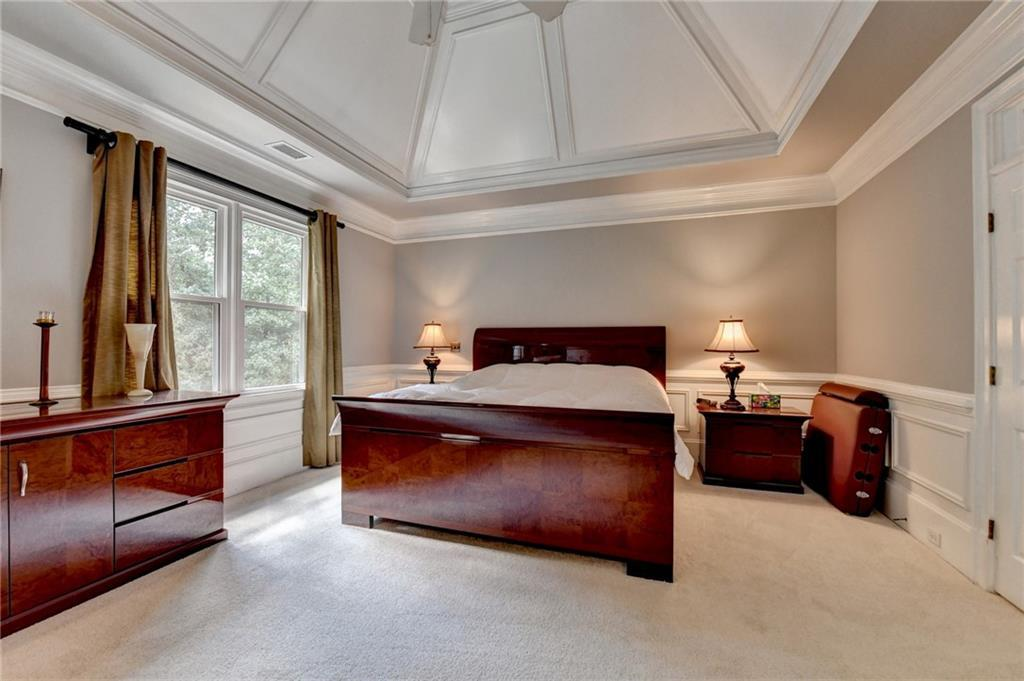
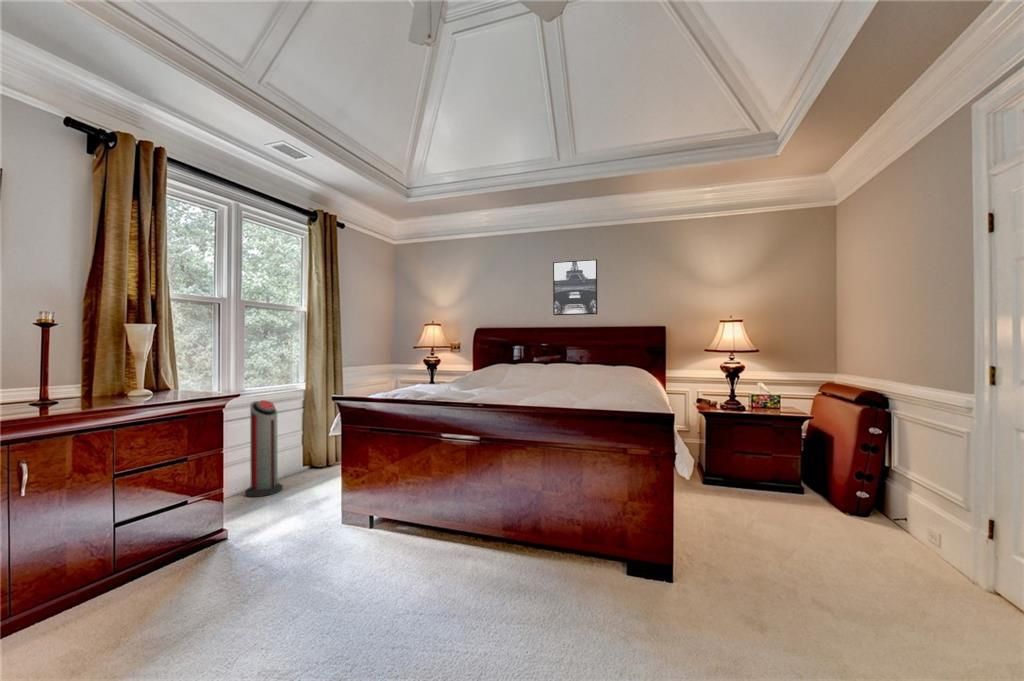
+ air purifier (264, 445)
+ wall art (575, 288)
